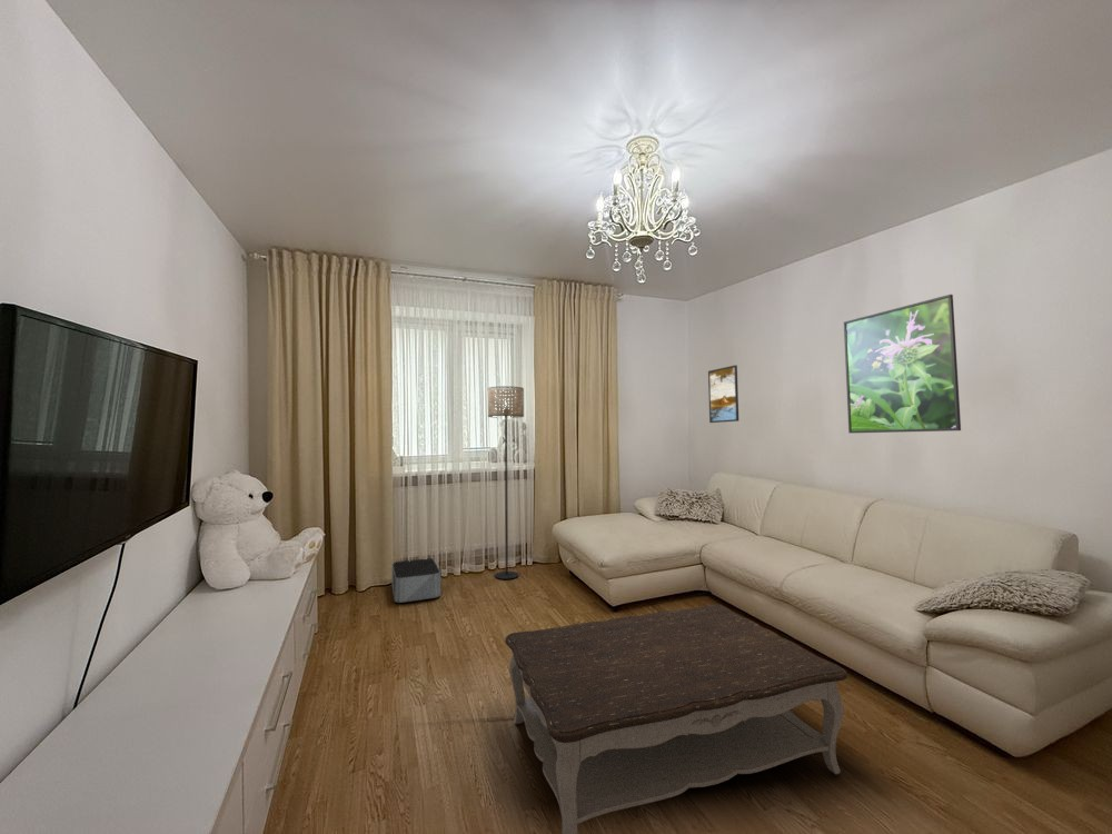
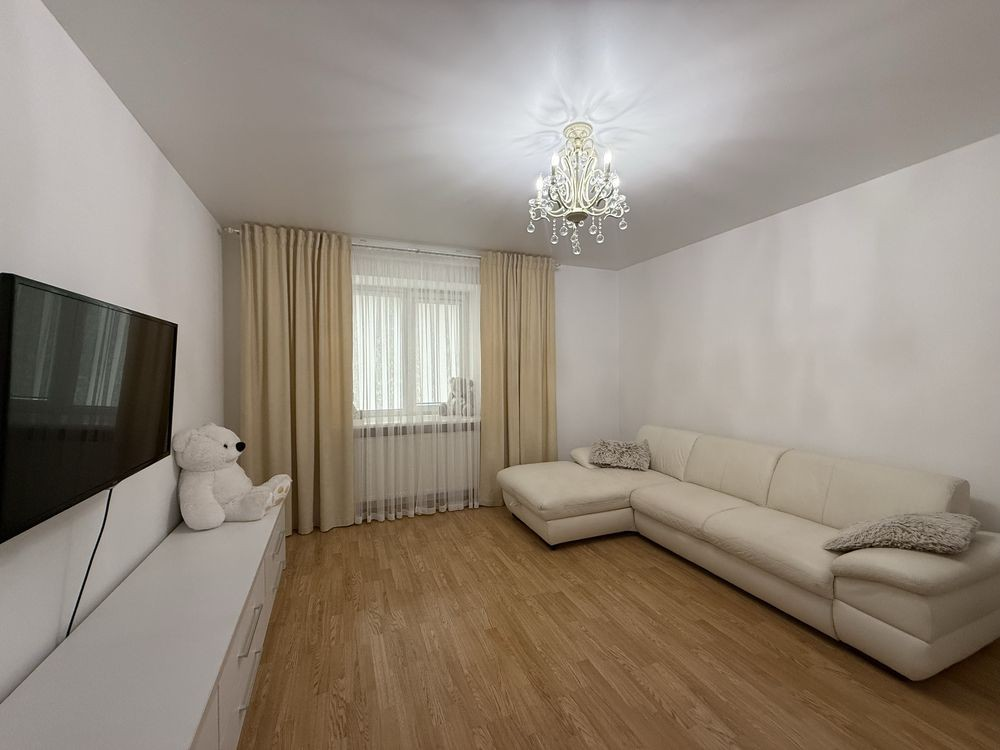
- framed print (895, 370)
- floor lamp (506, 480)
- coffee table (662, 697)
- storage bin (415, 578)
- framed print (723, 395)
